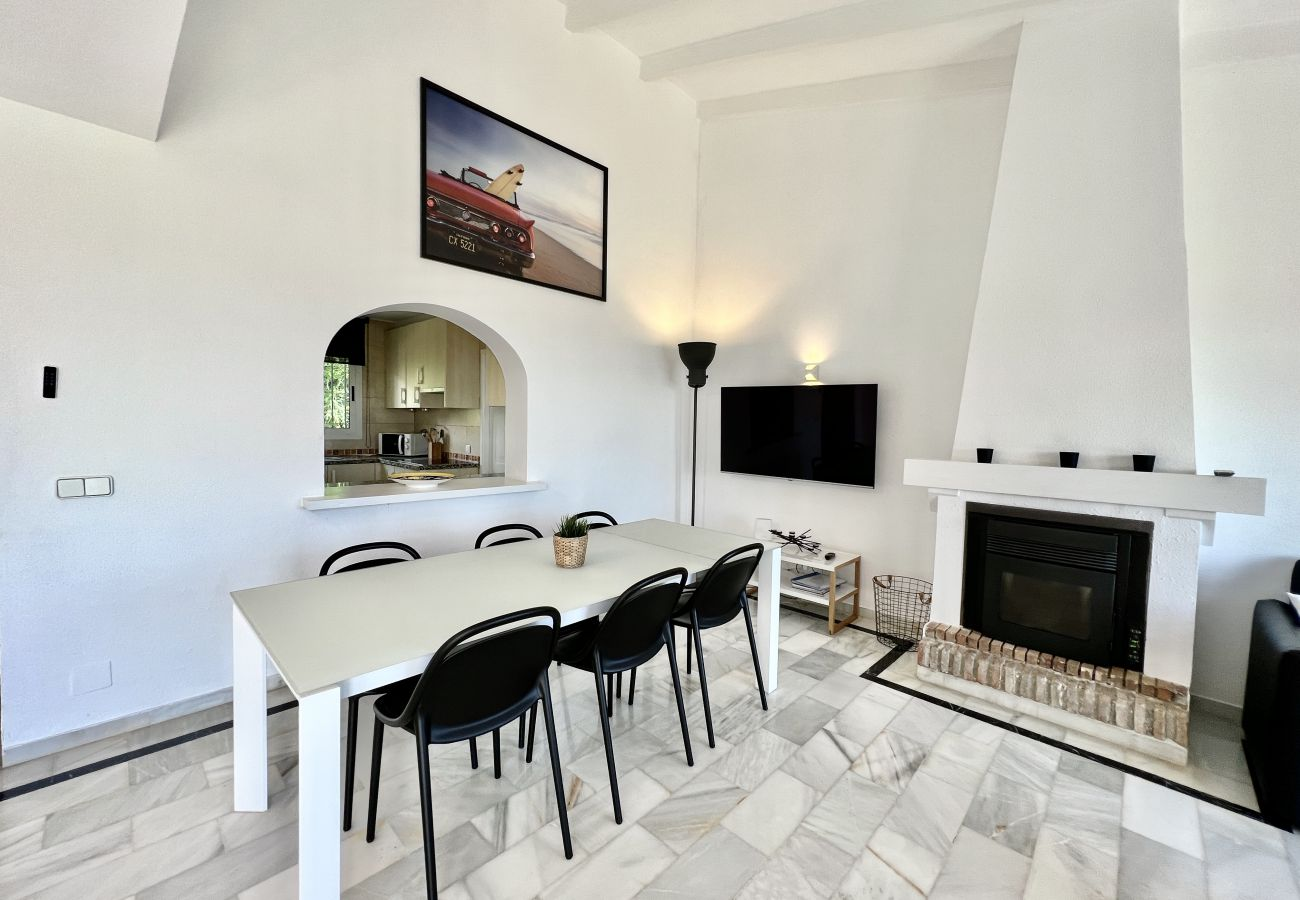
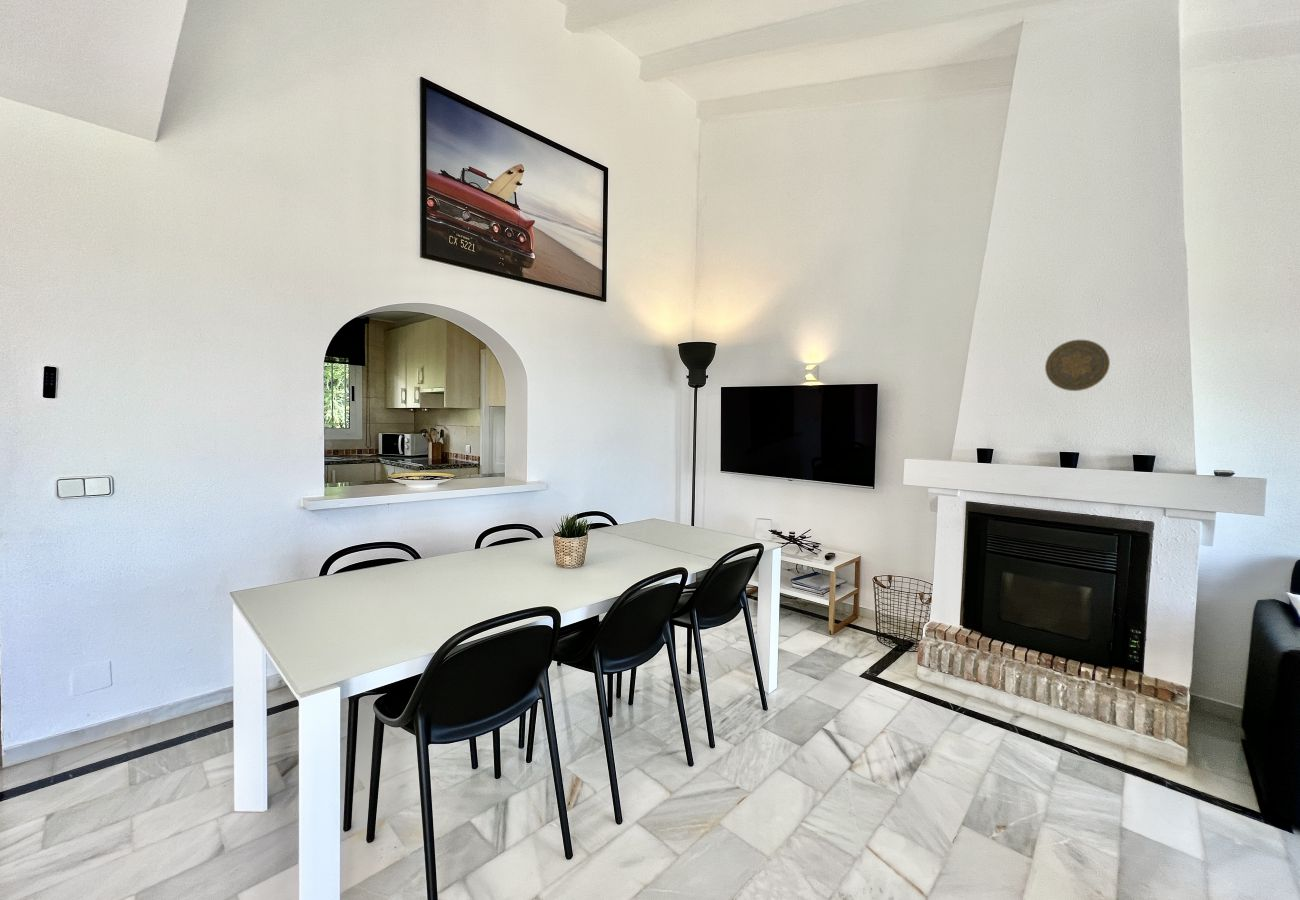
+ decorative plate (1076, 365)
